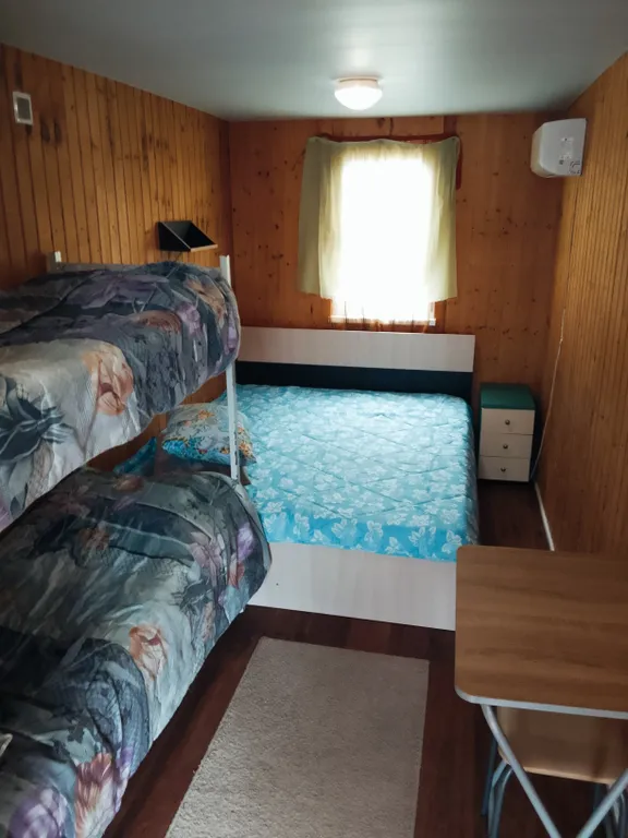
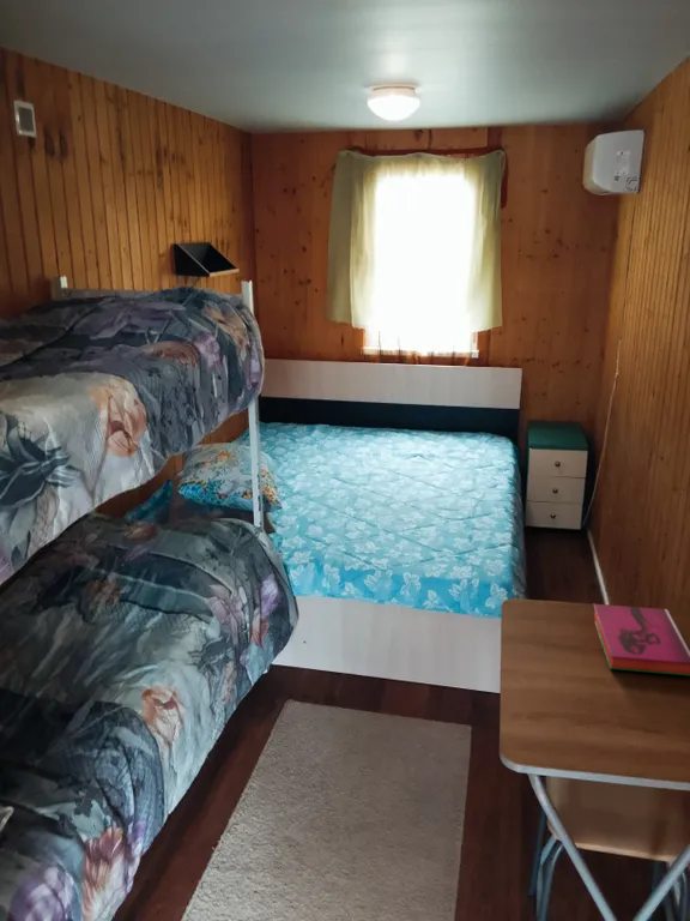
+ hardback book (641, 637)
